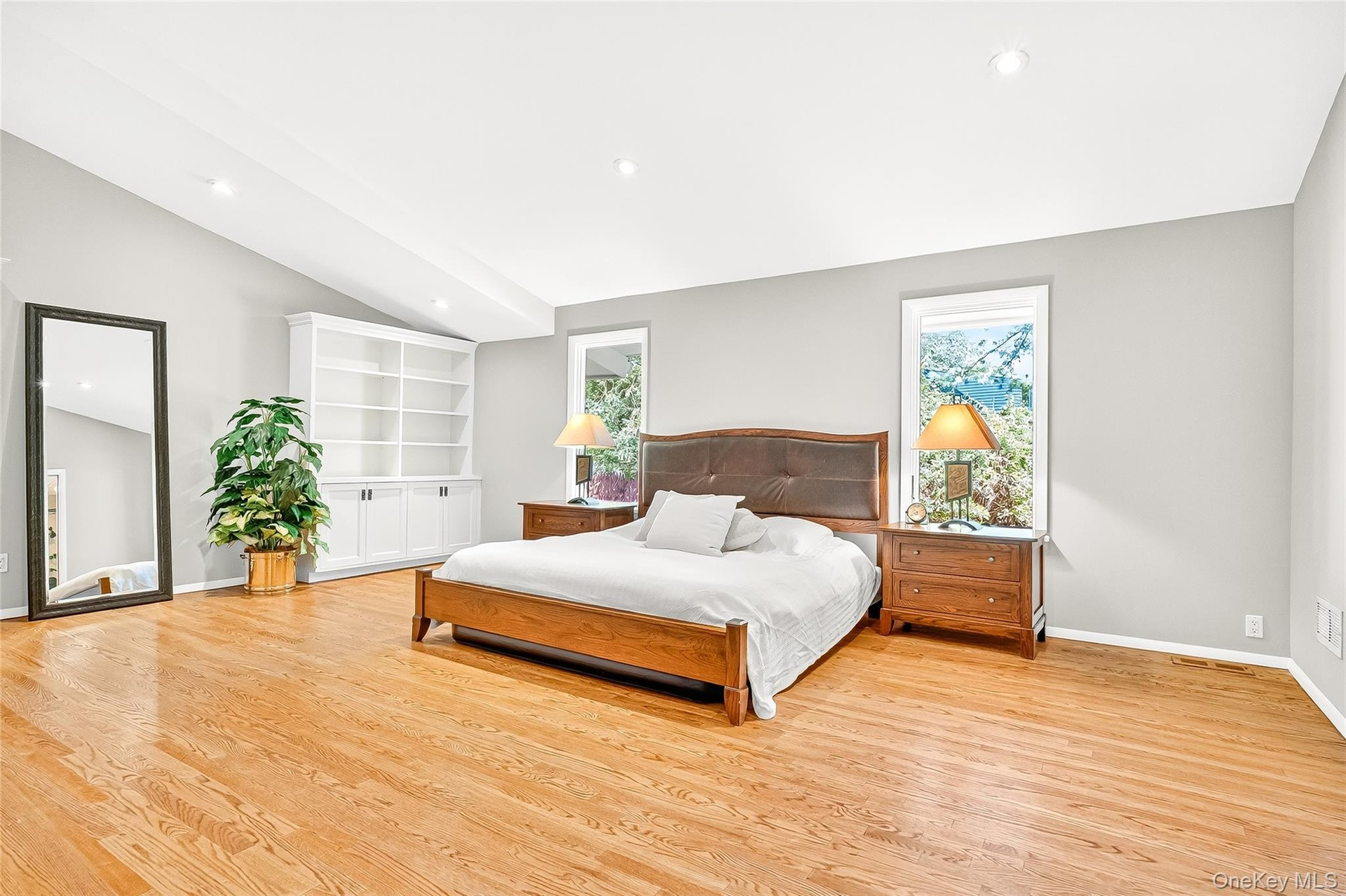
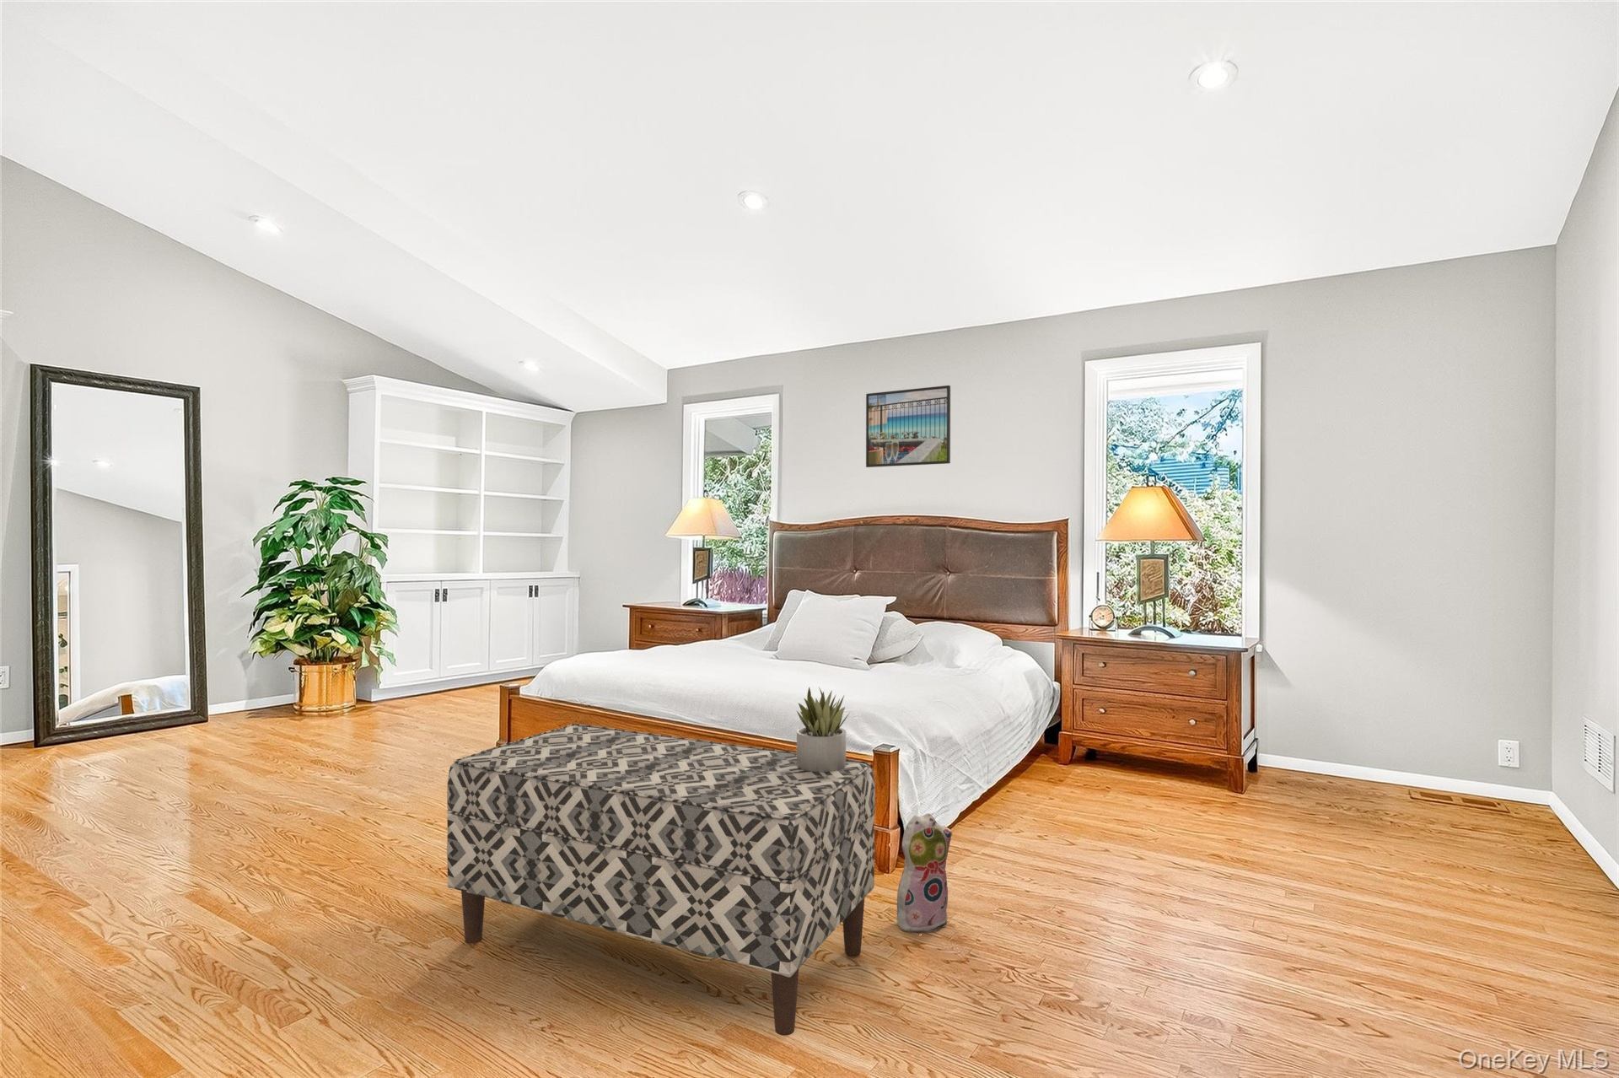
+ bench (660, 854)
+ plush toy (921, 866)
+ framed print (907, 427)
+ succulent plant (822, 724)
